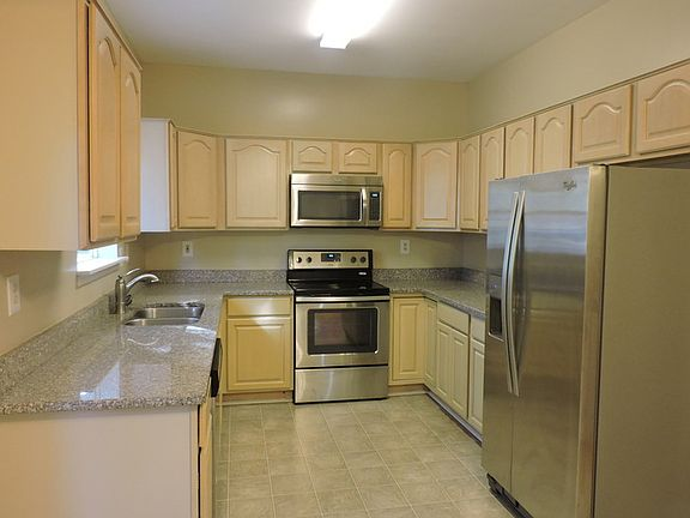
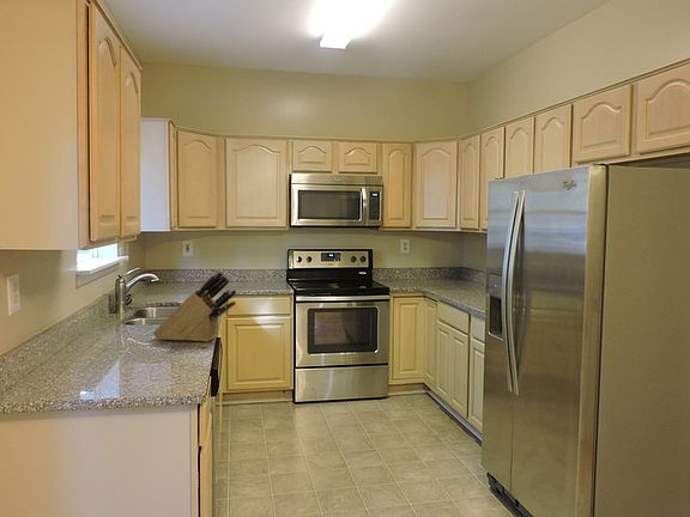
+ knife block (195, 304)
